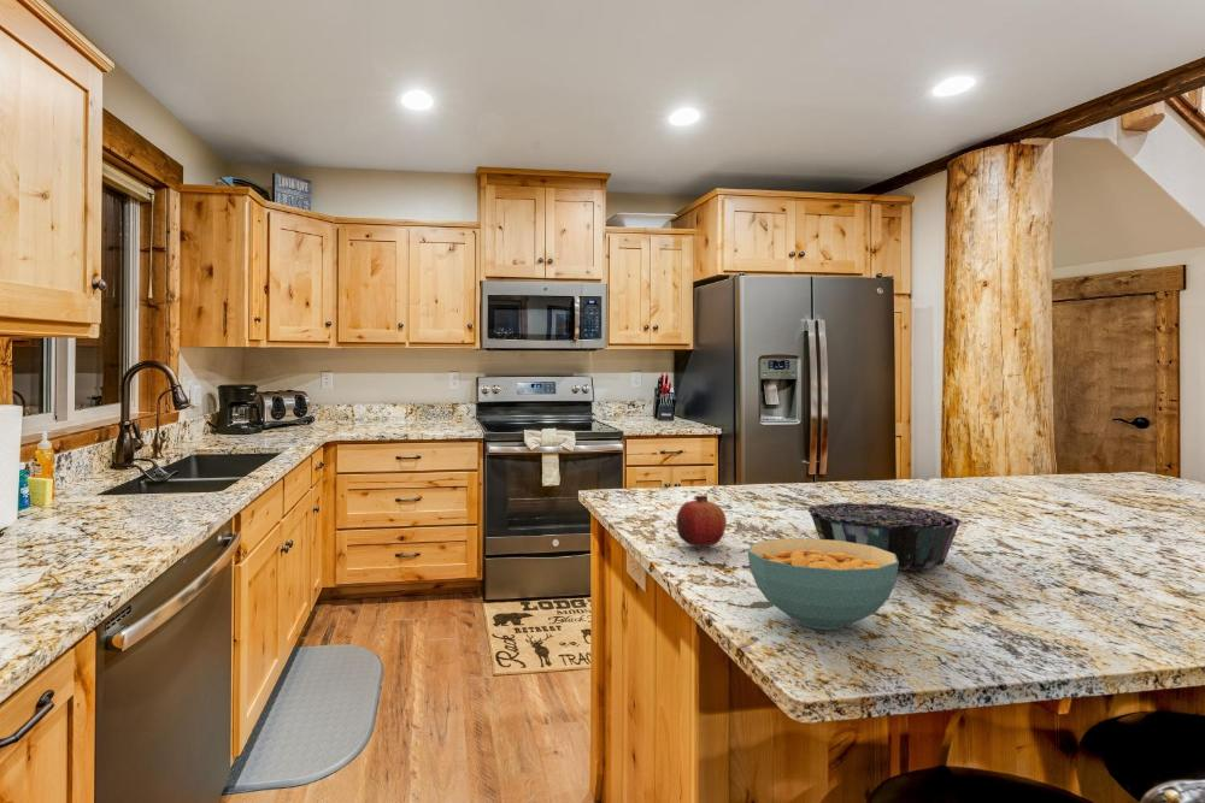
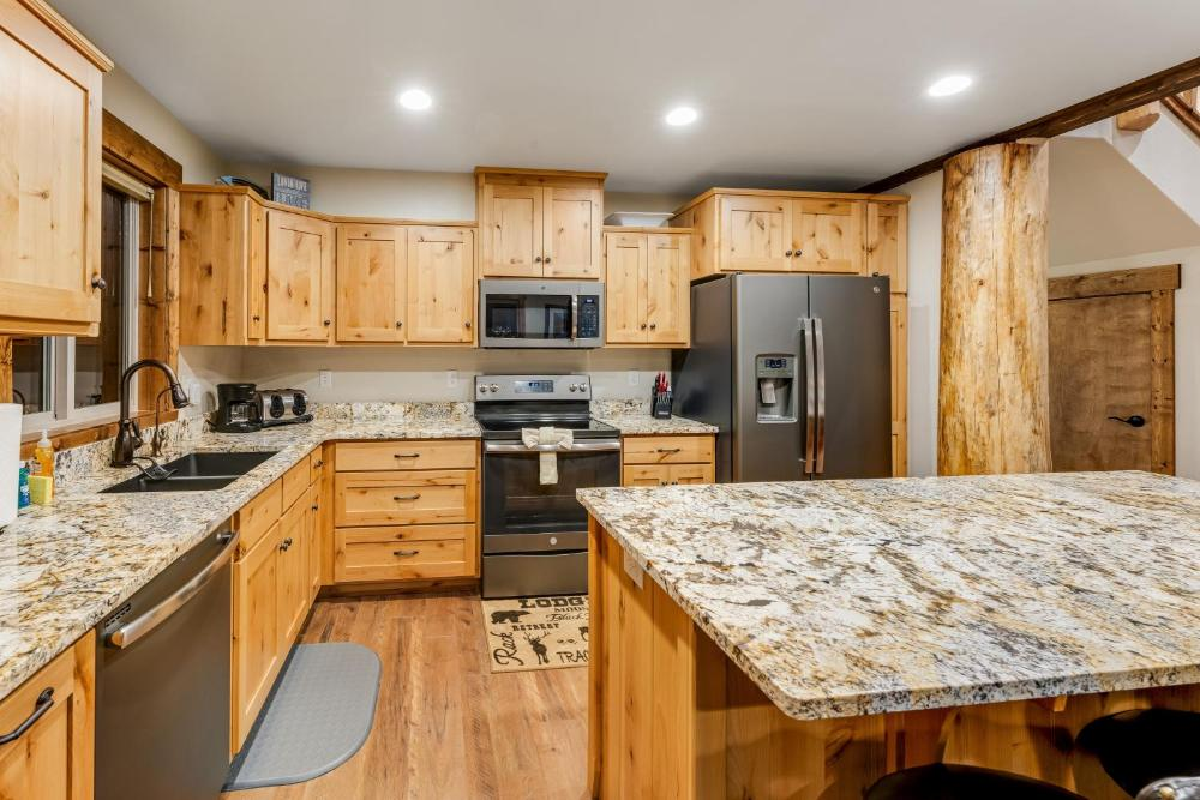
- fruit (700, 520)
- decorative bowl (876, 535)
- cereal bowl (821, 586)
